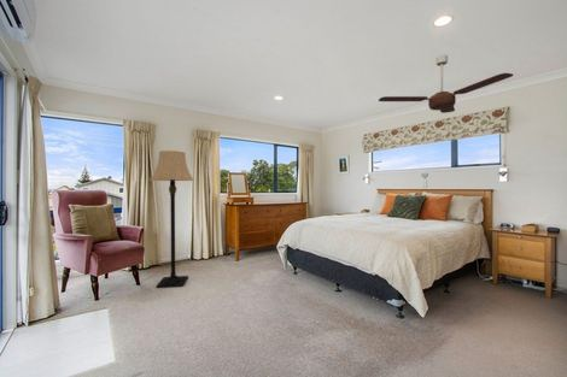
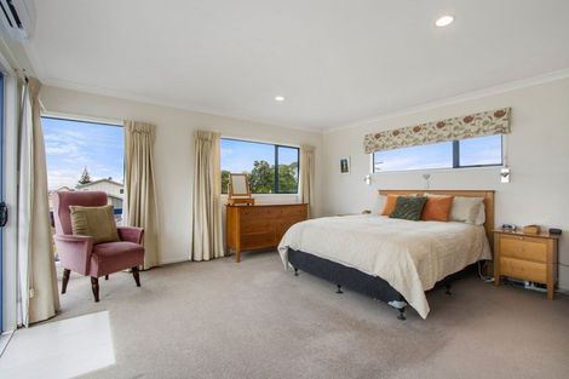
- lamp (173, 217)
- ceiling fan (440, 86)
